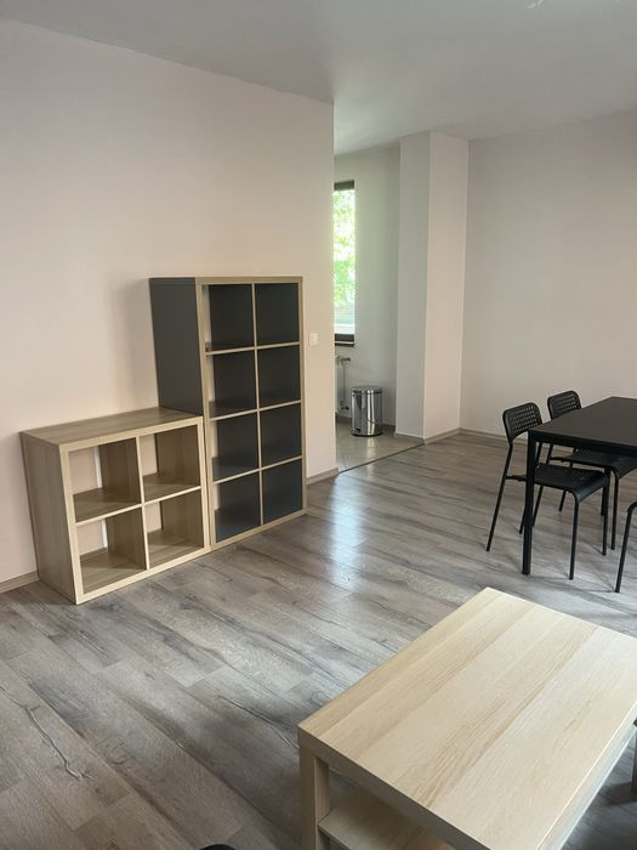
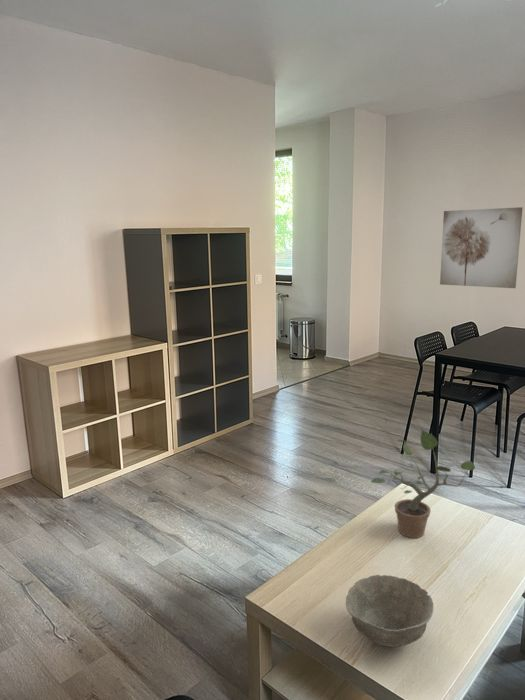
+ wall art (478, 248)
+ bowl (388, 616)
+ potted plant (419, 488)
